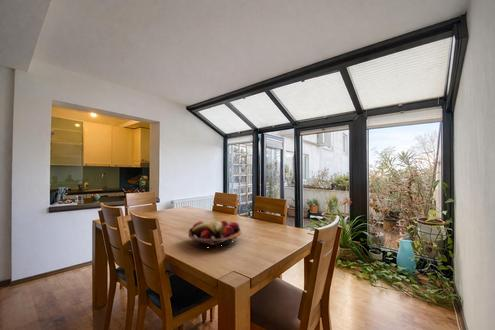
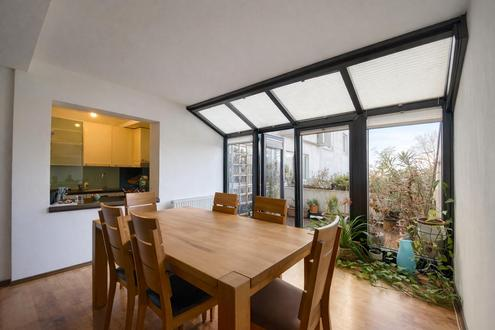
- fruit basket (215, 231)
